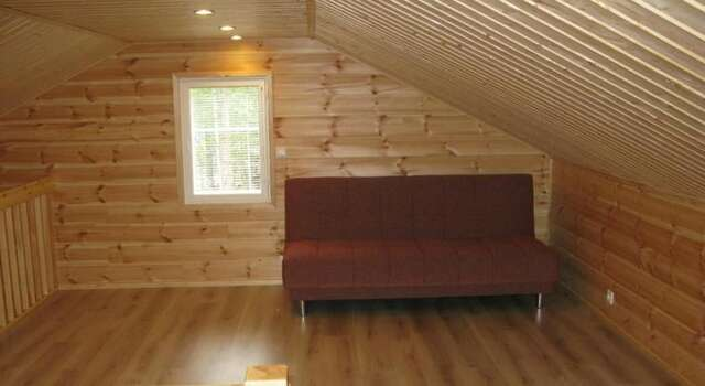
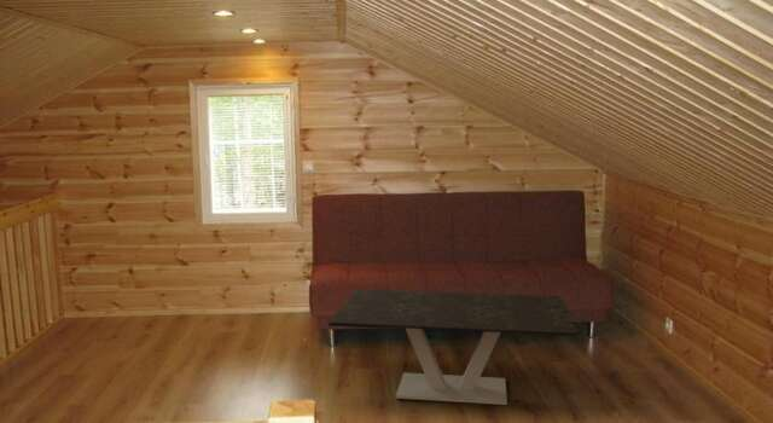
+ coffee table (458, 330)
